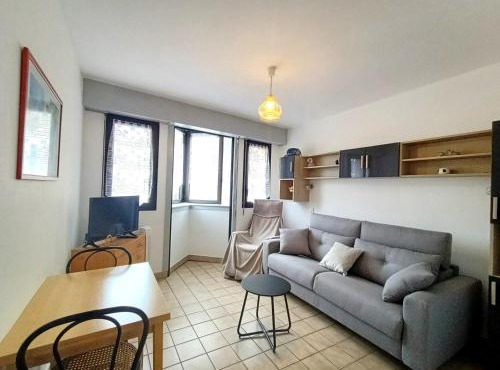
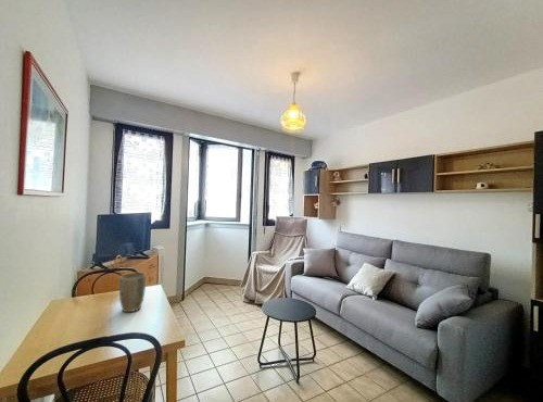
+ plant pot (132, 291)
